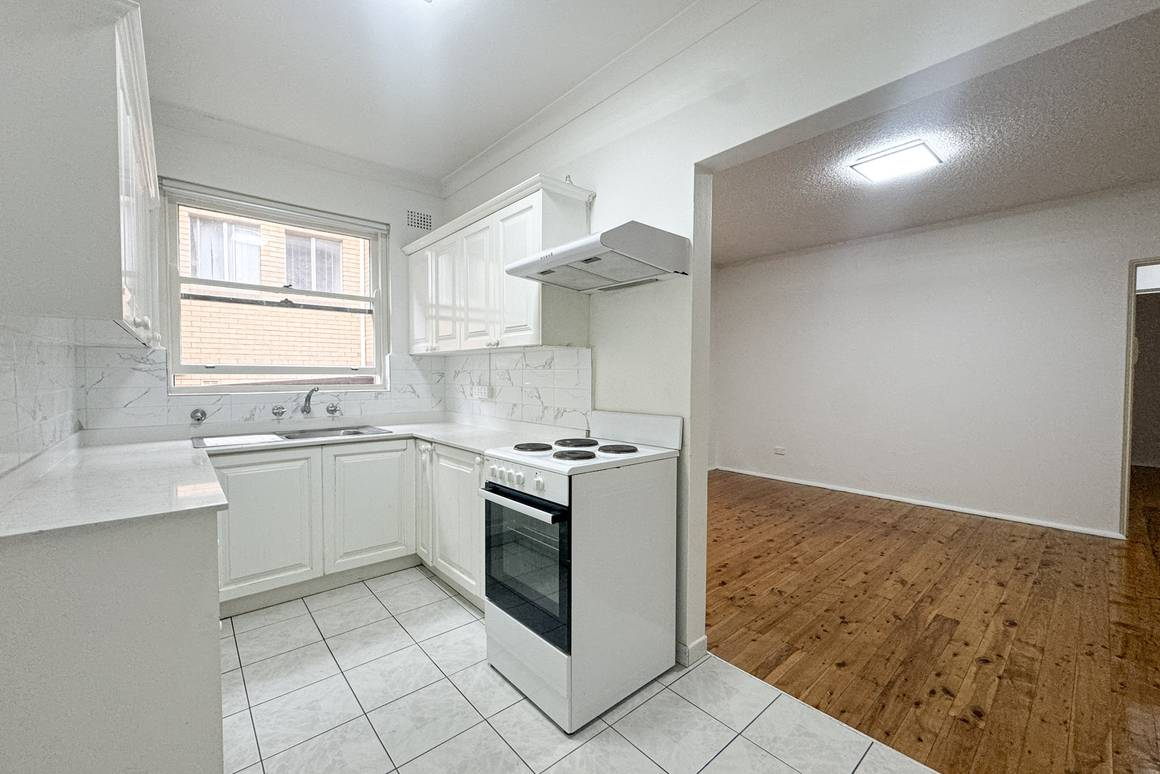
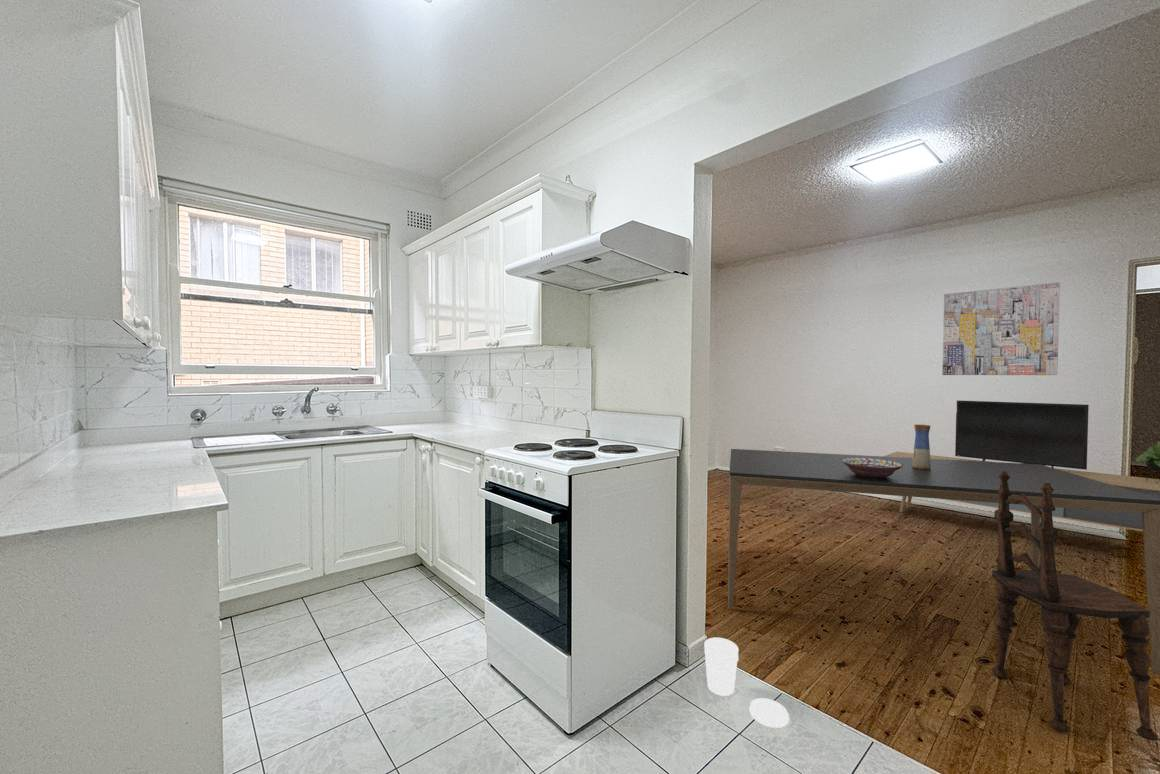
+ garbage (735, 676)
+ vase (921, 446)
+ dining table (895, 495)
+ decorative bowl (871, 468)
+ dining chair (1063, 591)
+ media console (1017, 462)
+ wall art (997, 332)
